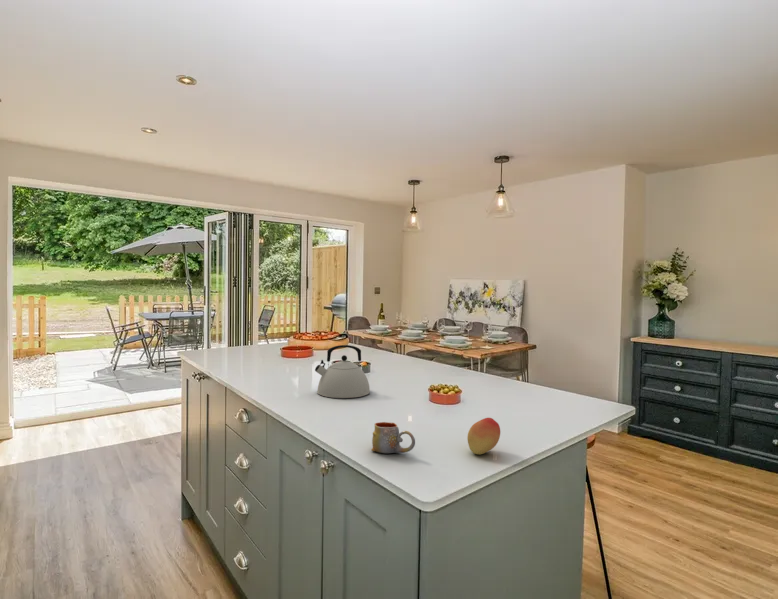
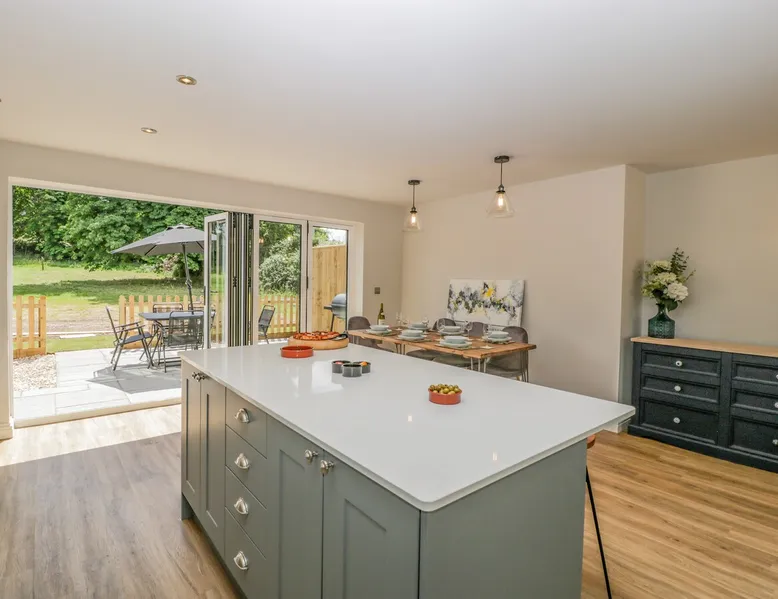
- mug (393, 438)
- kettle (342, 368)
- fruit (484, 435)
